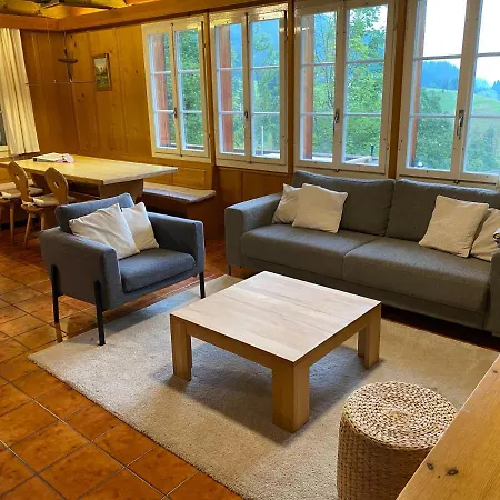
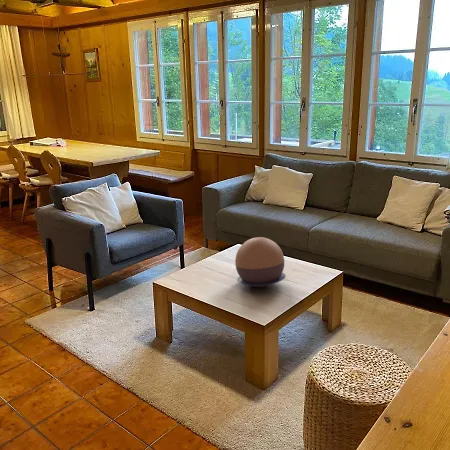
+ decorative bowl (260, 262)
